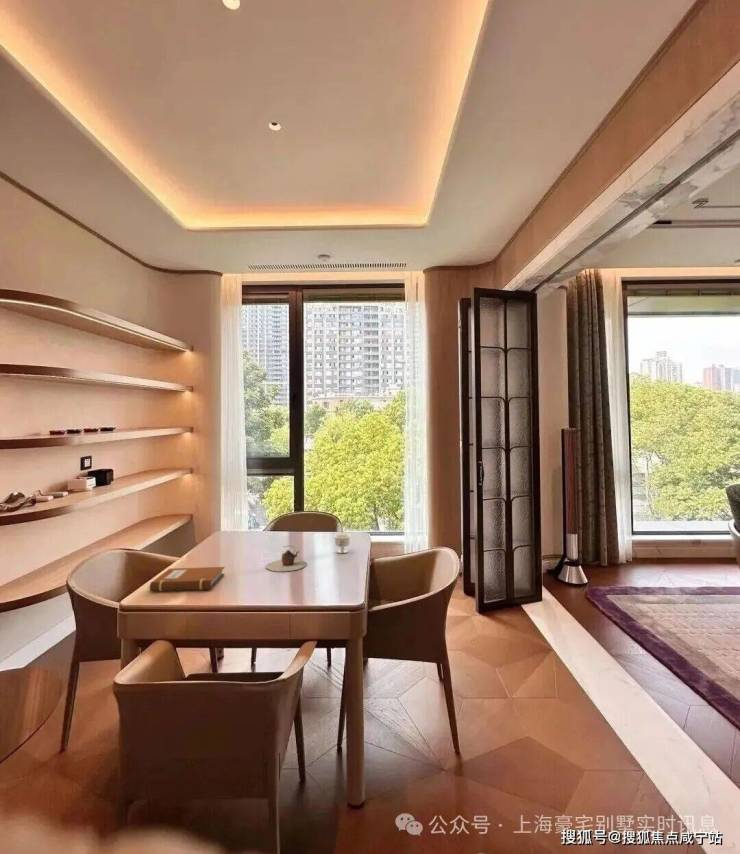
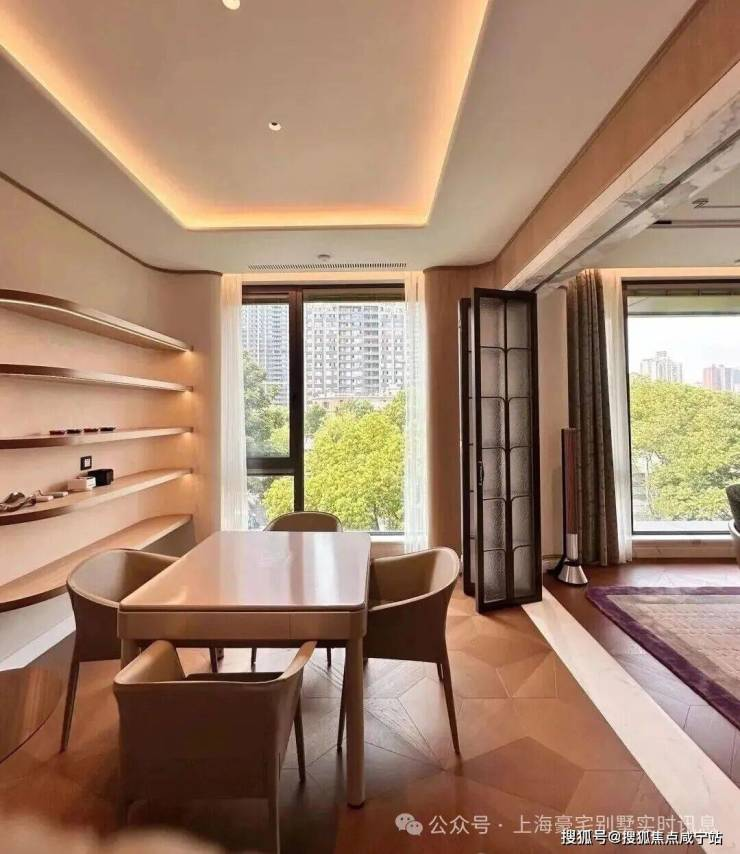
- teacup (342, 543)
- teapot (286, 555)
- notebook (187, 578)
